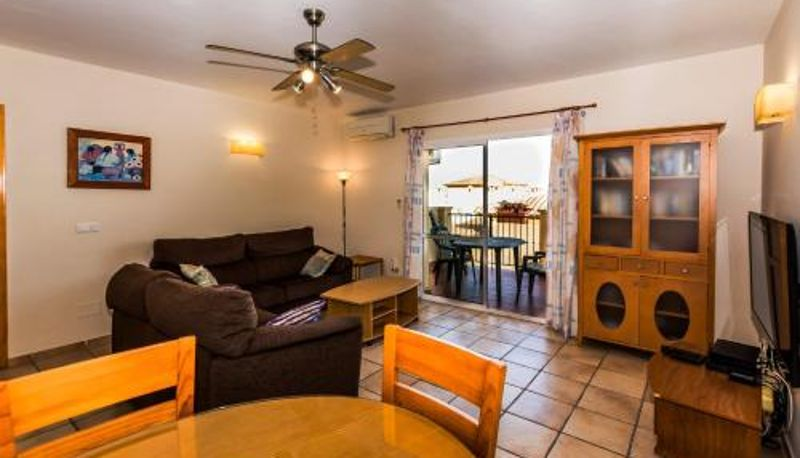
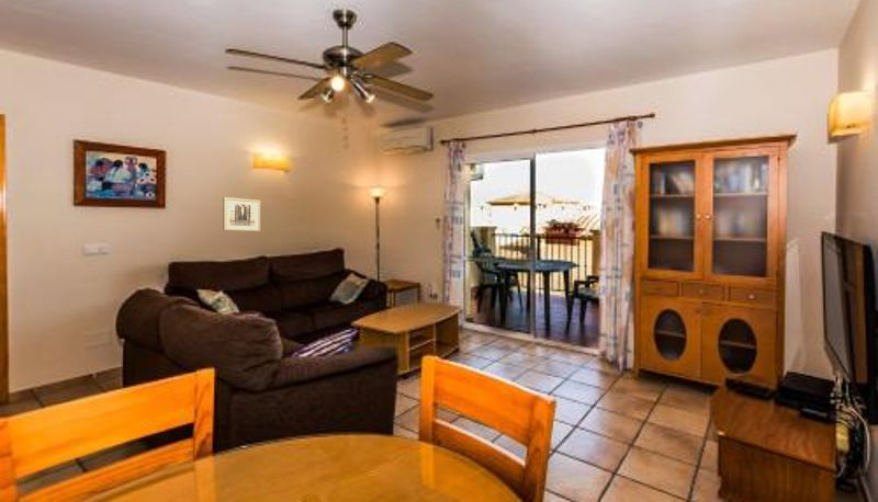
+ wall art (241, 215)
